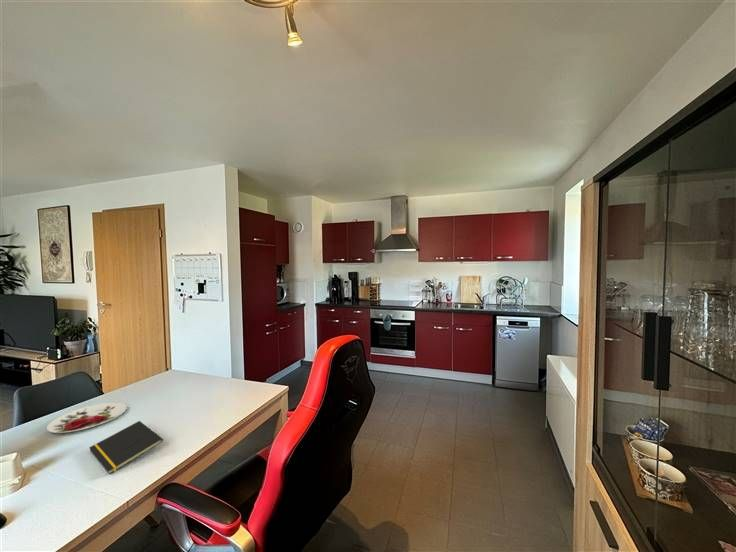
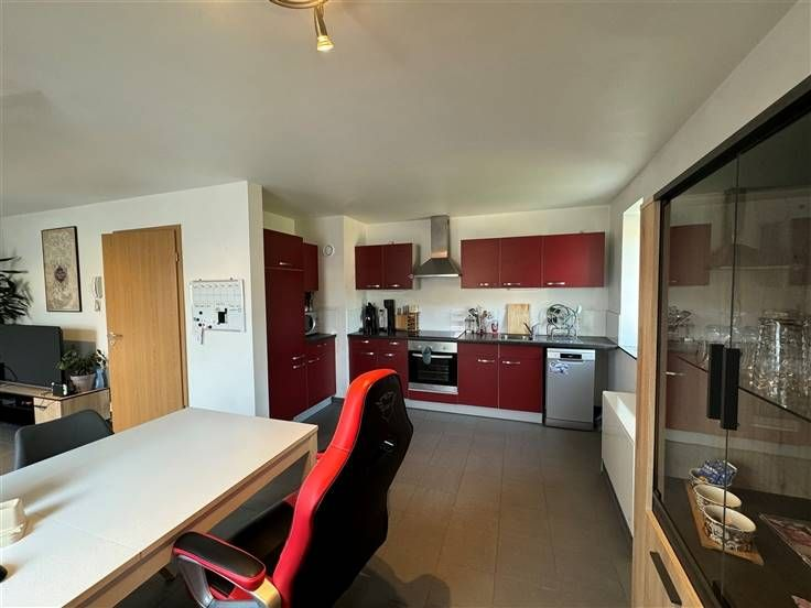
- plate (89, 415)
- notepad (126, 444)
